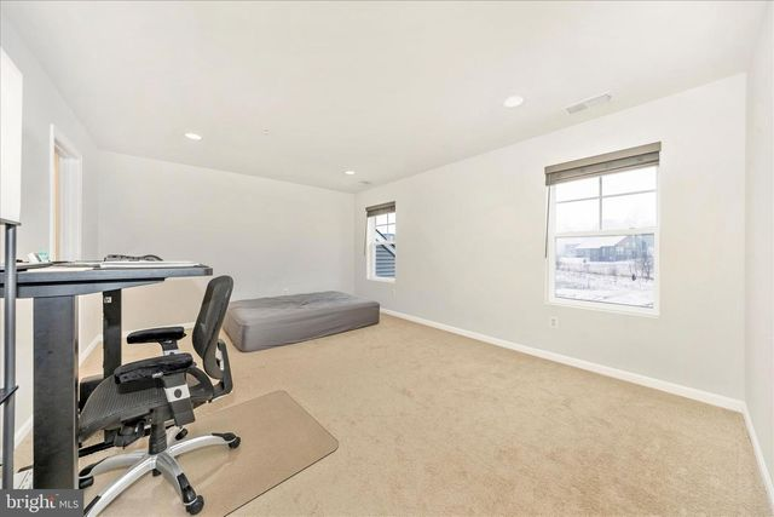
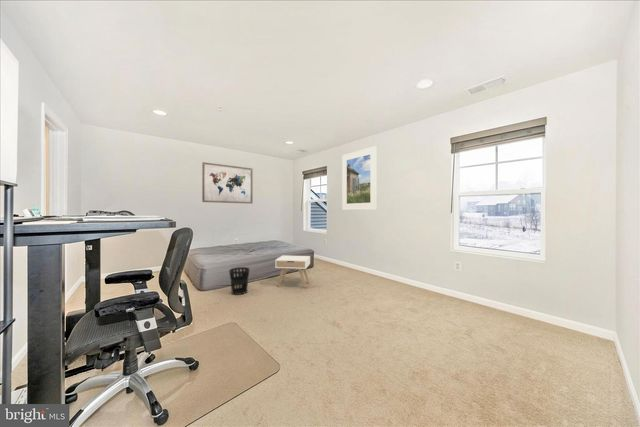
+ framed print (358, 180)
+ wall art (229, 184)
+ nightstand (293, 267)
+ wastebasket (239, 280)
